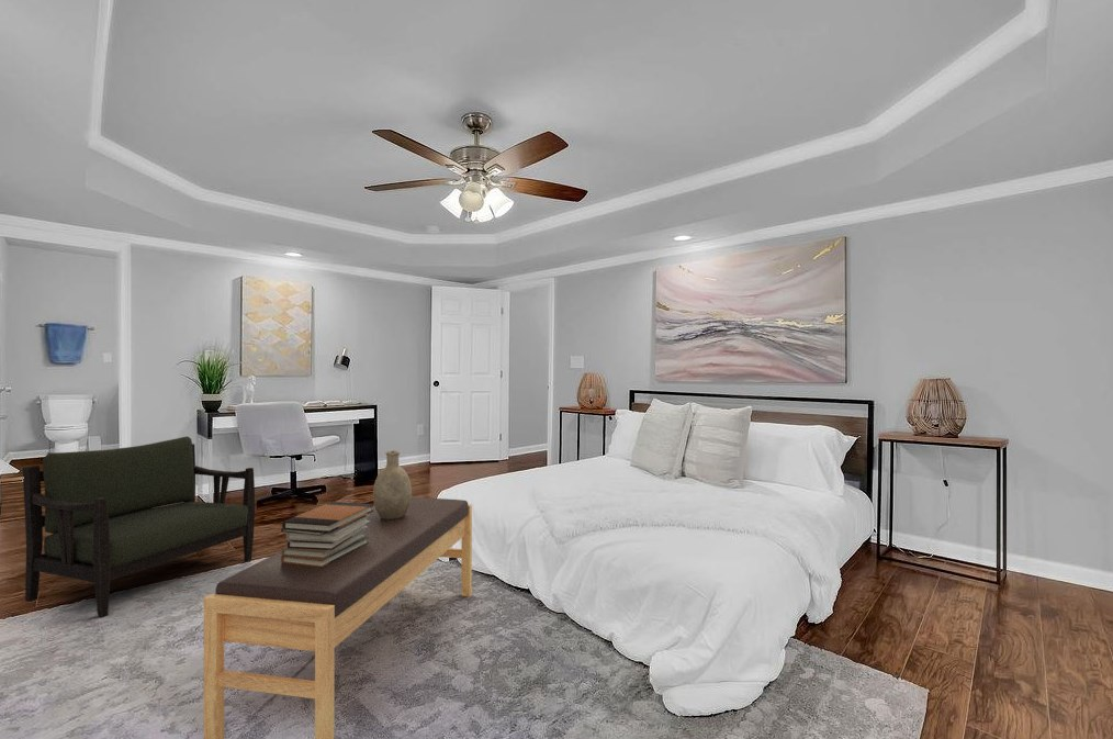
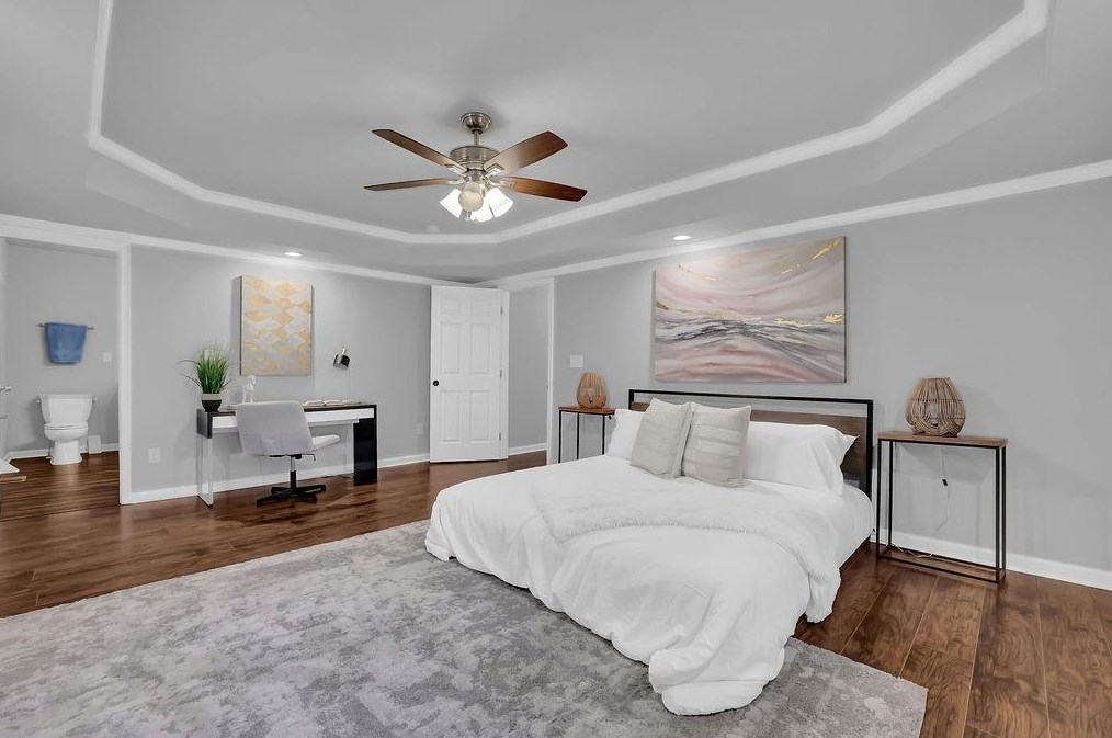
- book stack (329, 531)
- decorative vase (393, 483)
- armchair (151, 512)
- bench (371, 591)
